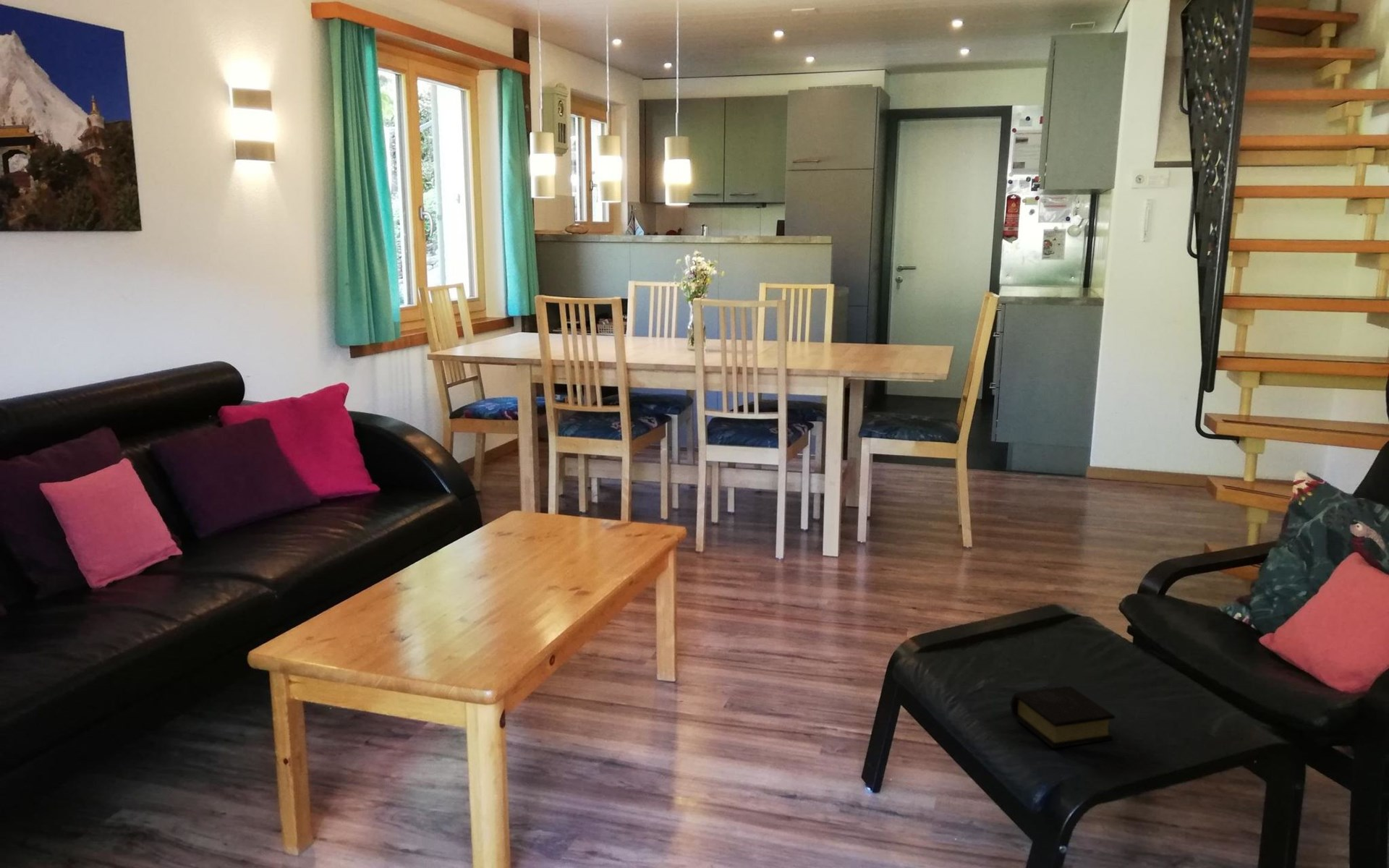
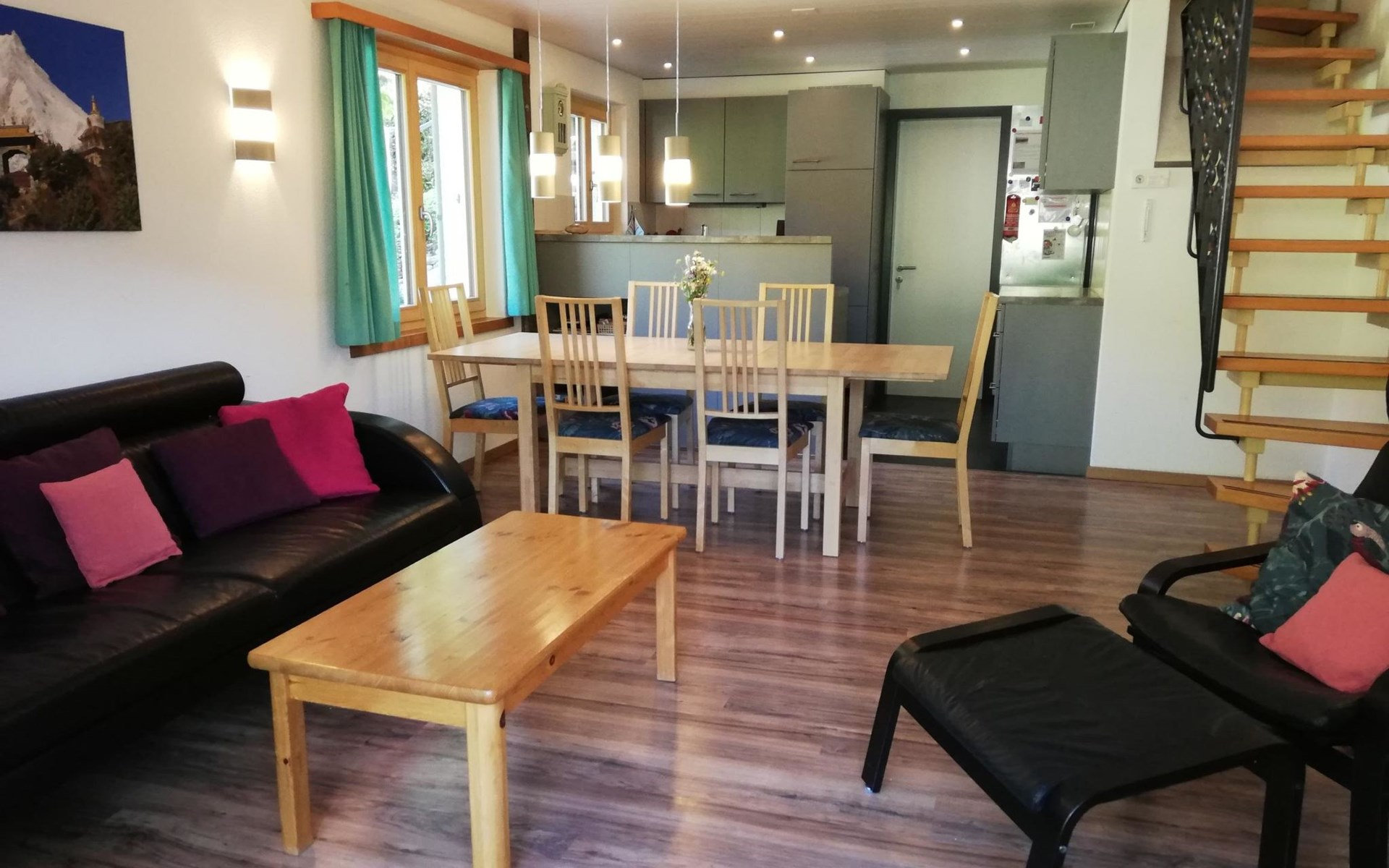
- book (1060, 714)
